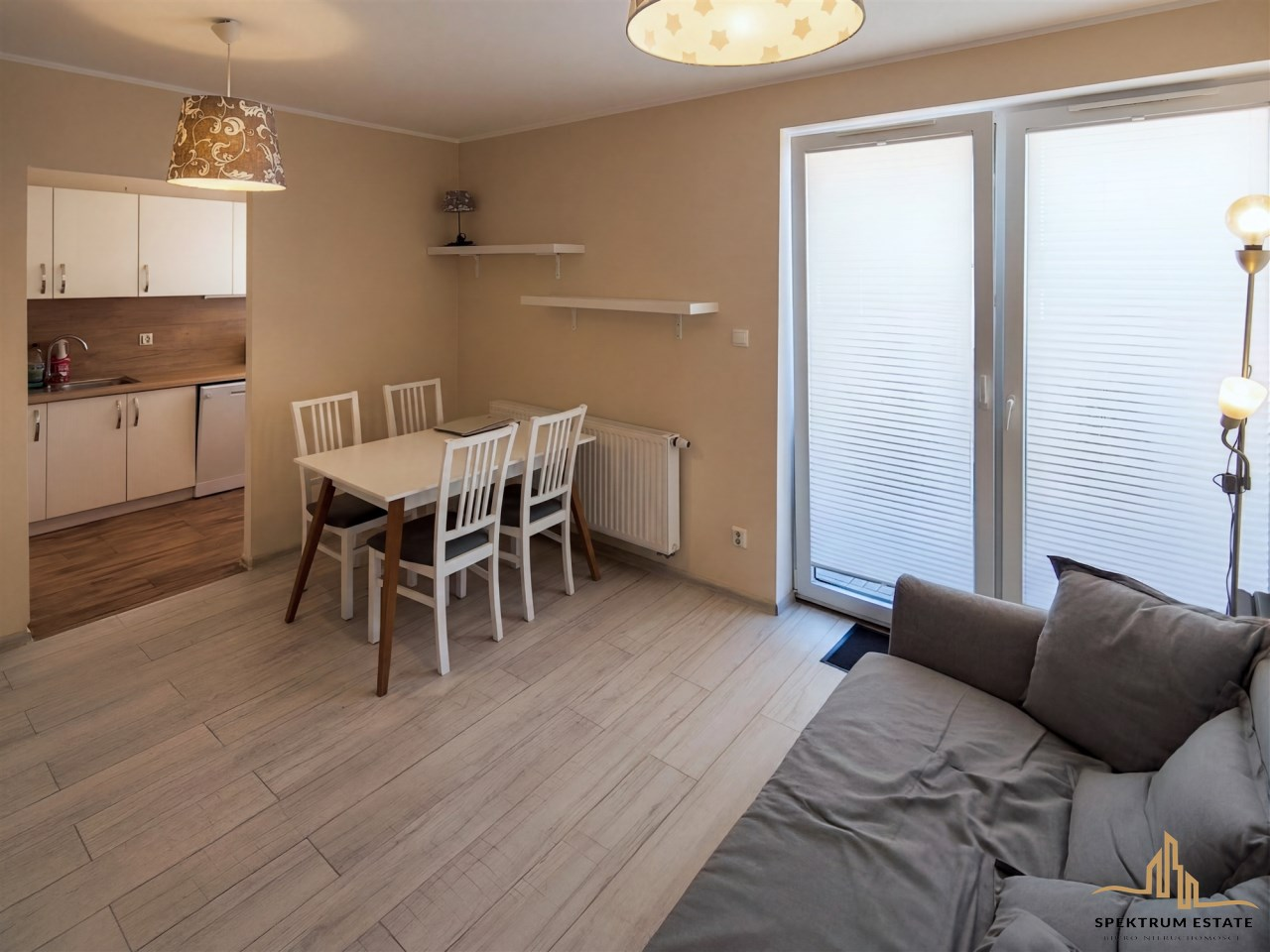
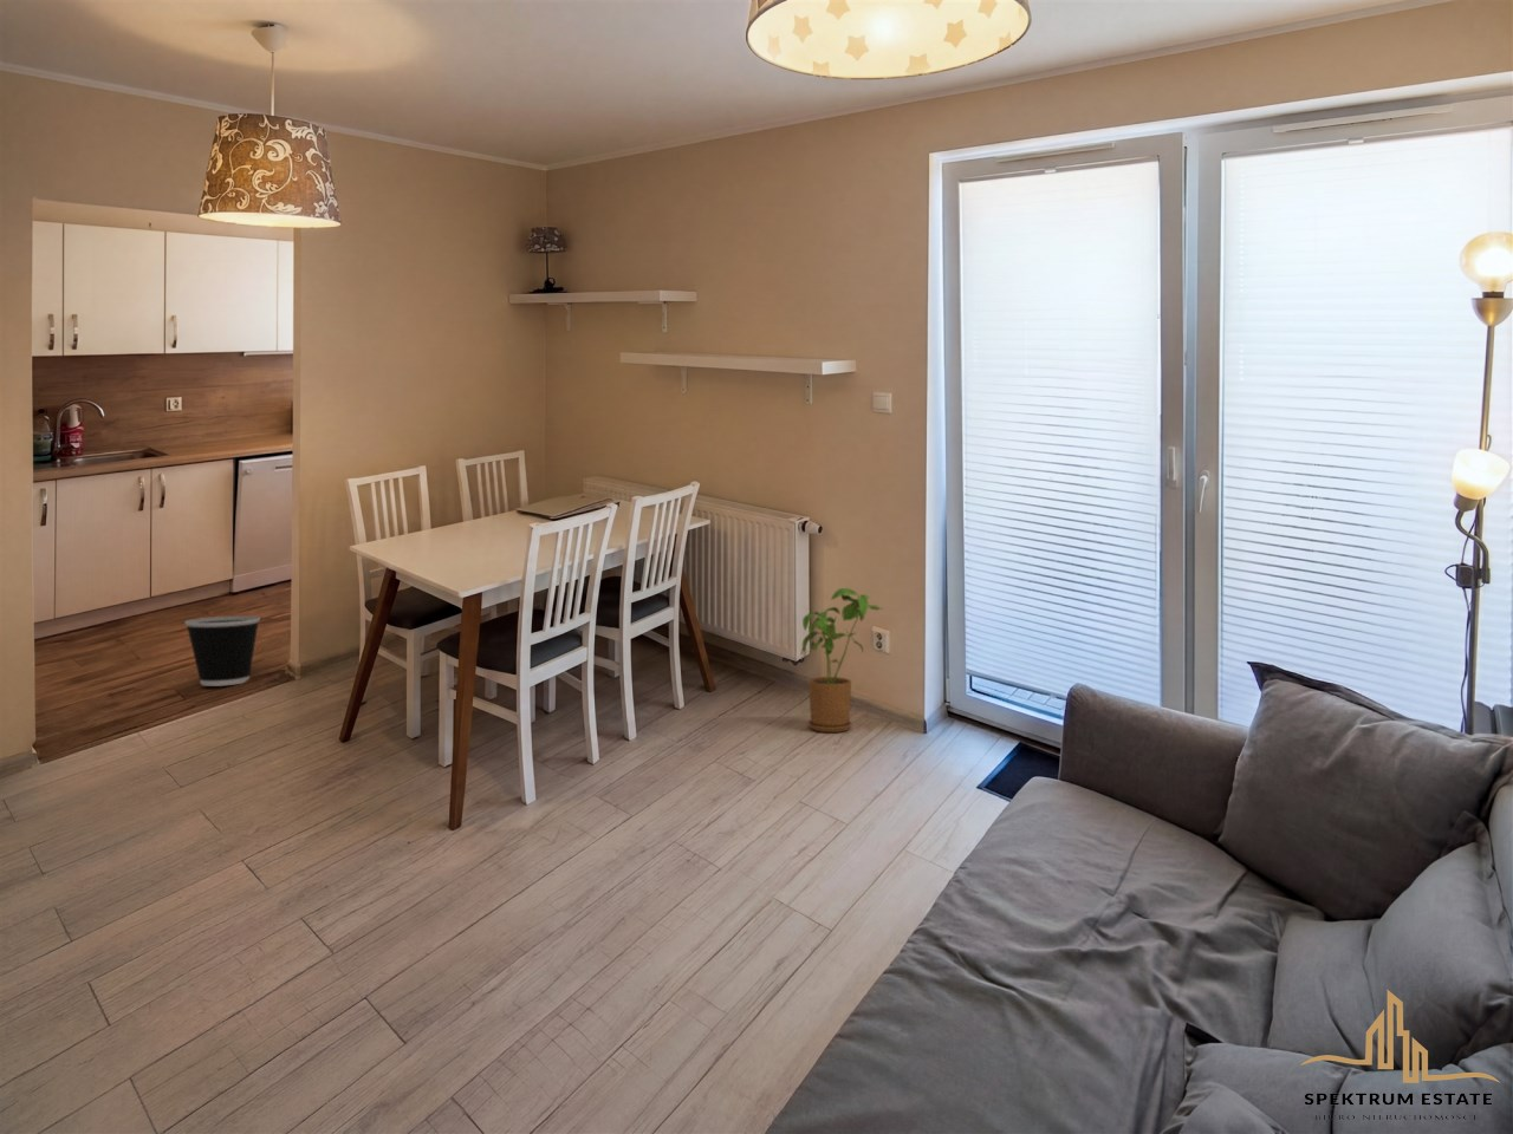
+ house plant (832, 660)
+ wastebasket (224, 649)
